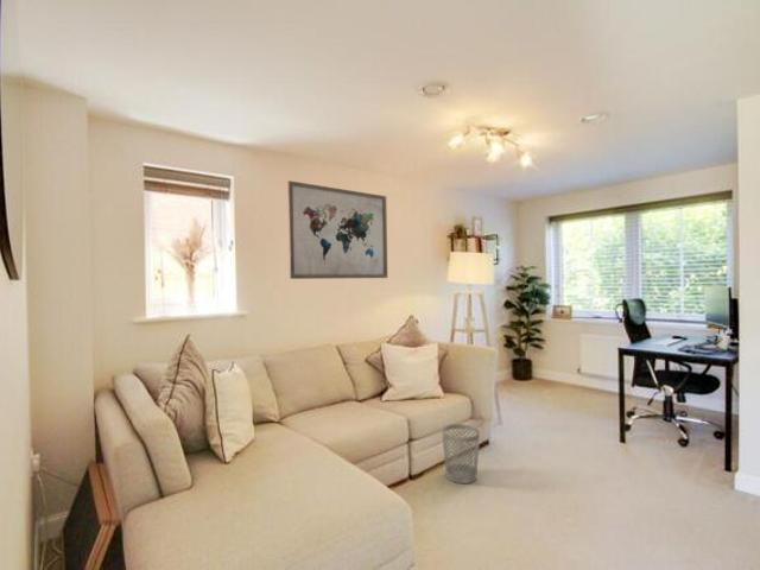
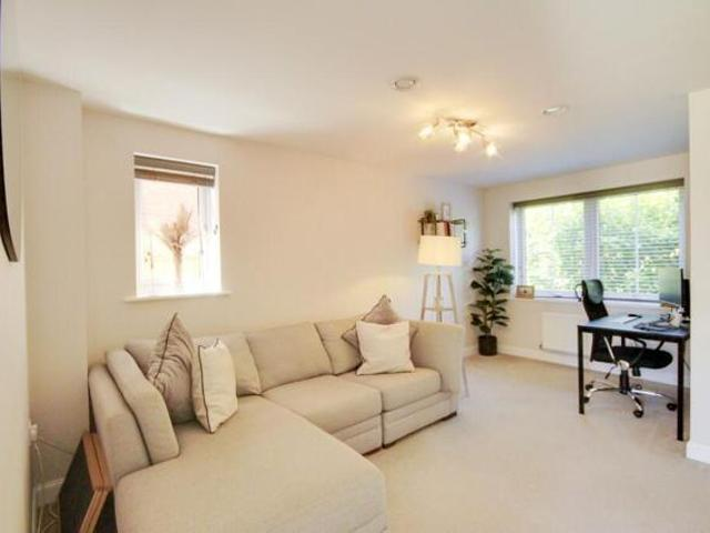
- wastebasket (461, 452)
- wall art (342, 233)
